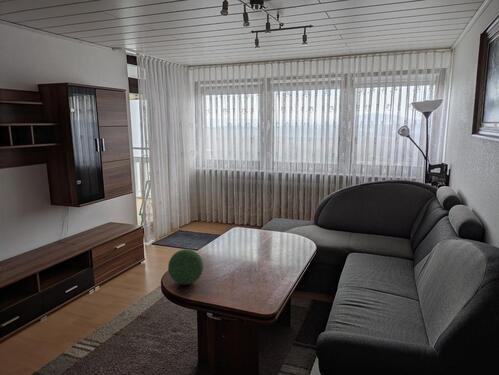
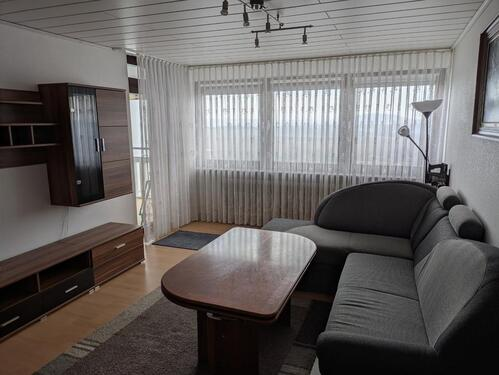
- decorative orb (185, 266)
